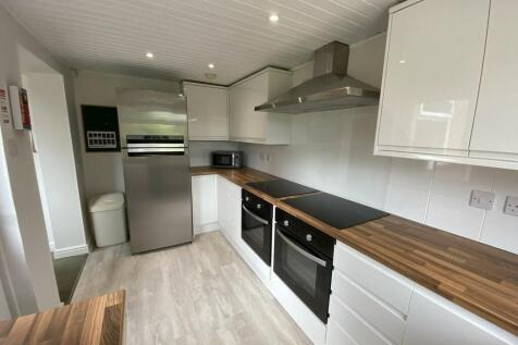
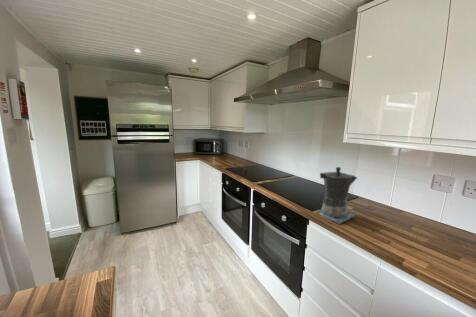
+ coffee maker (335, 191)
